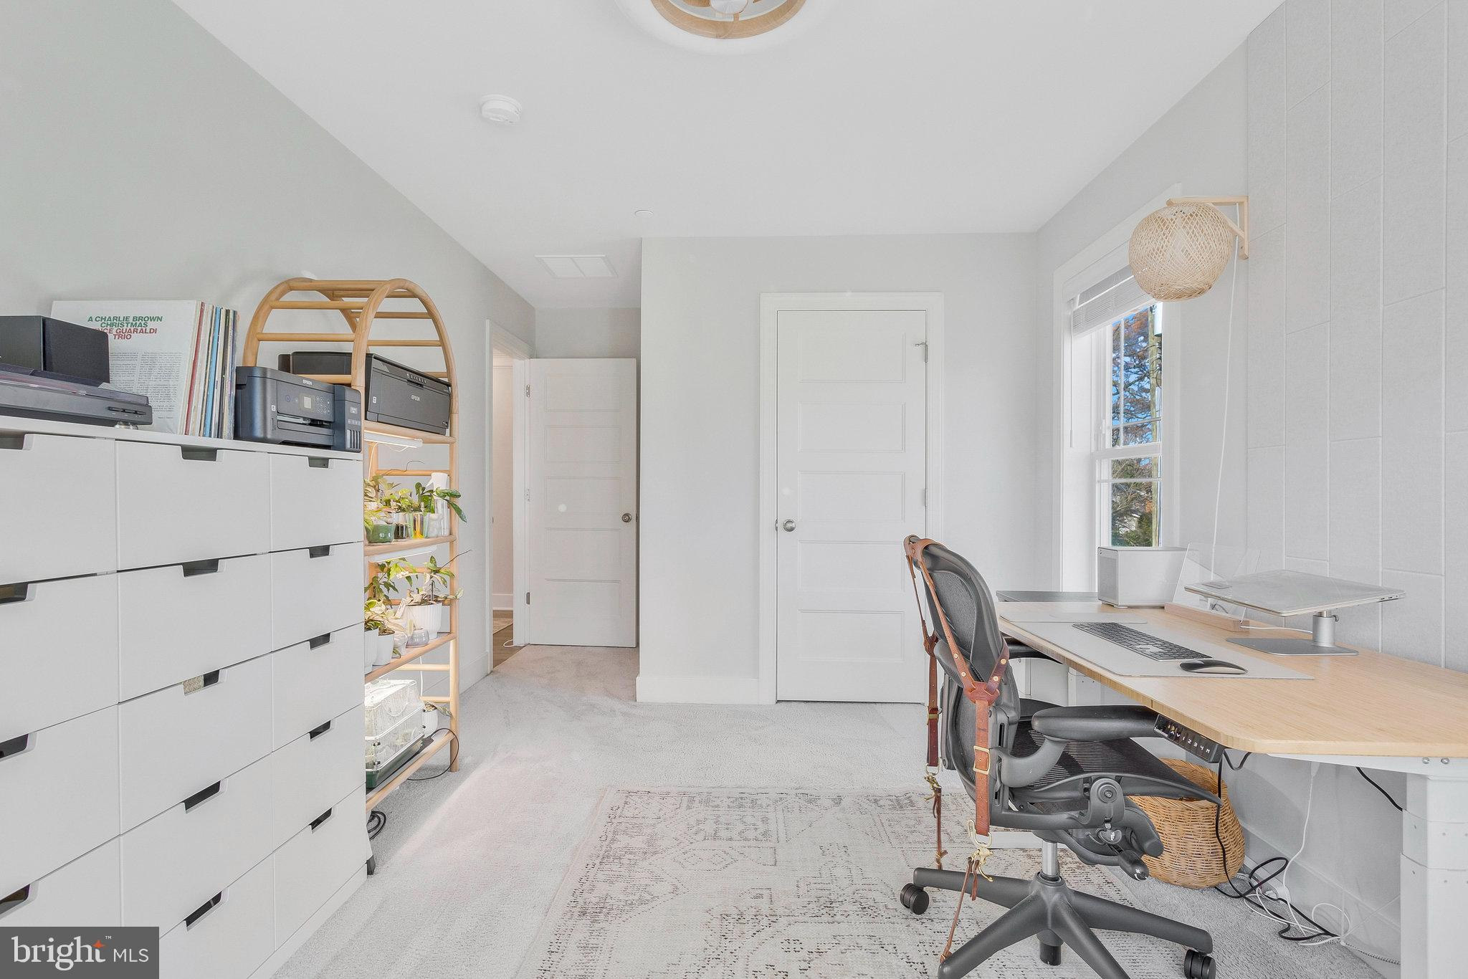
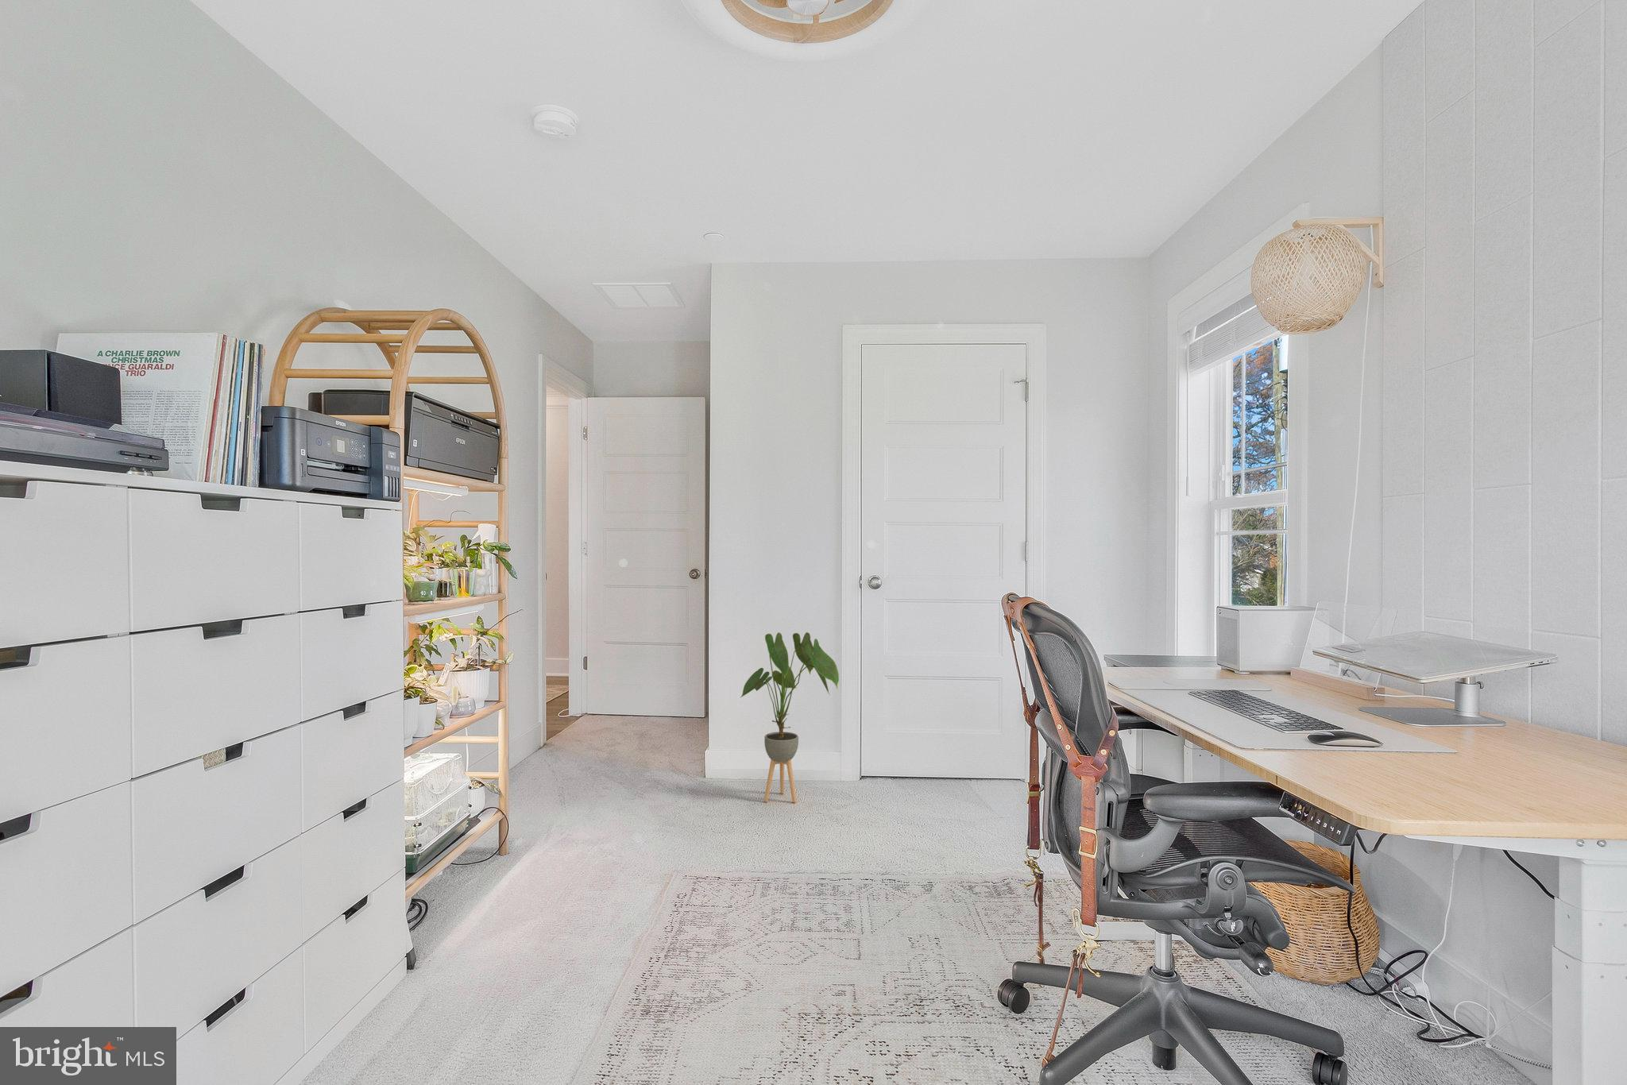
+ house plant (788, 714)
